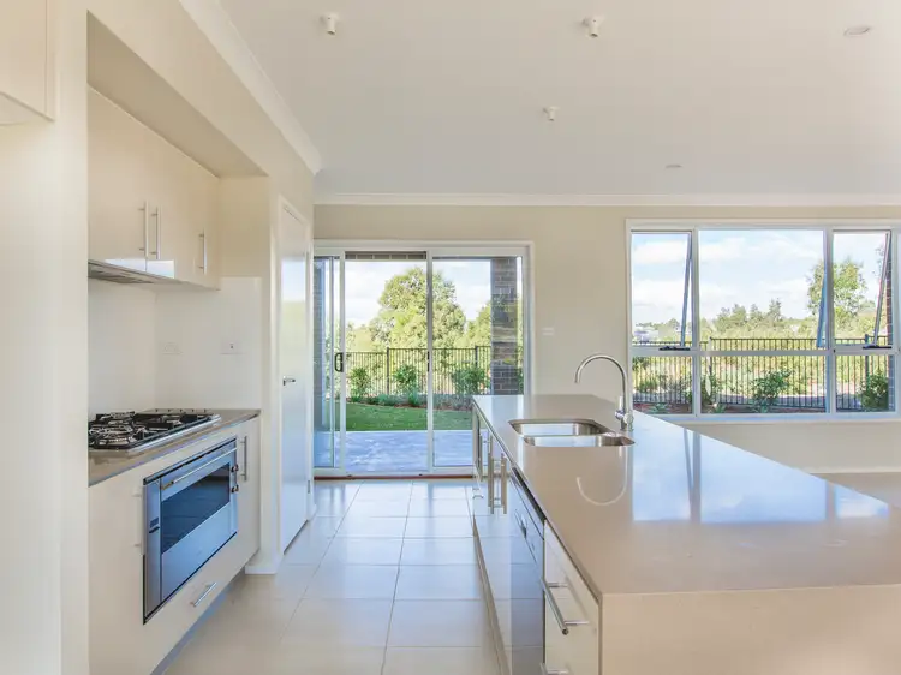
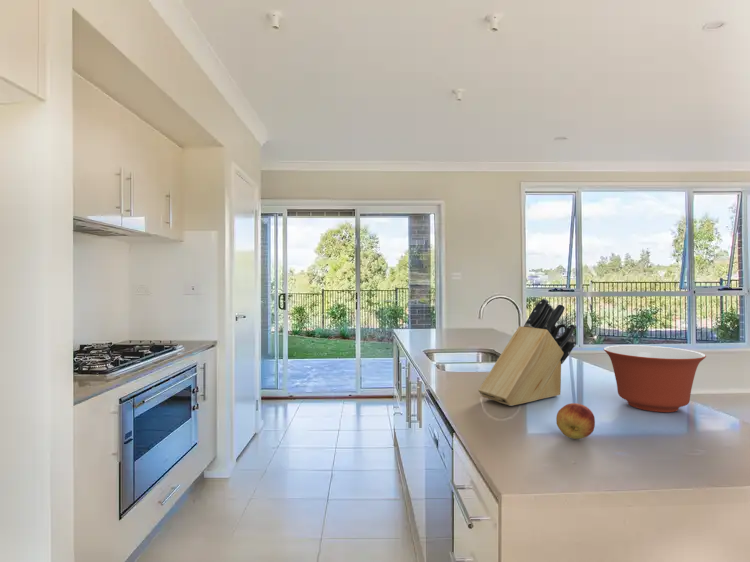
+ fruit (575, 421)
+ knife block (530, 347)
+ mixing bowl (652, 378)
